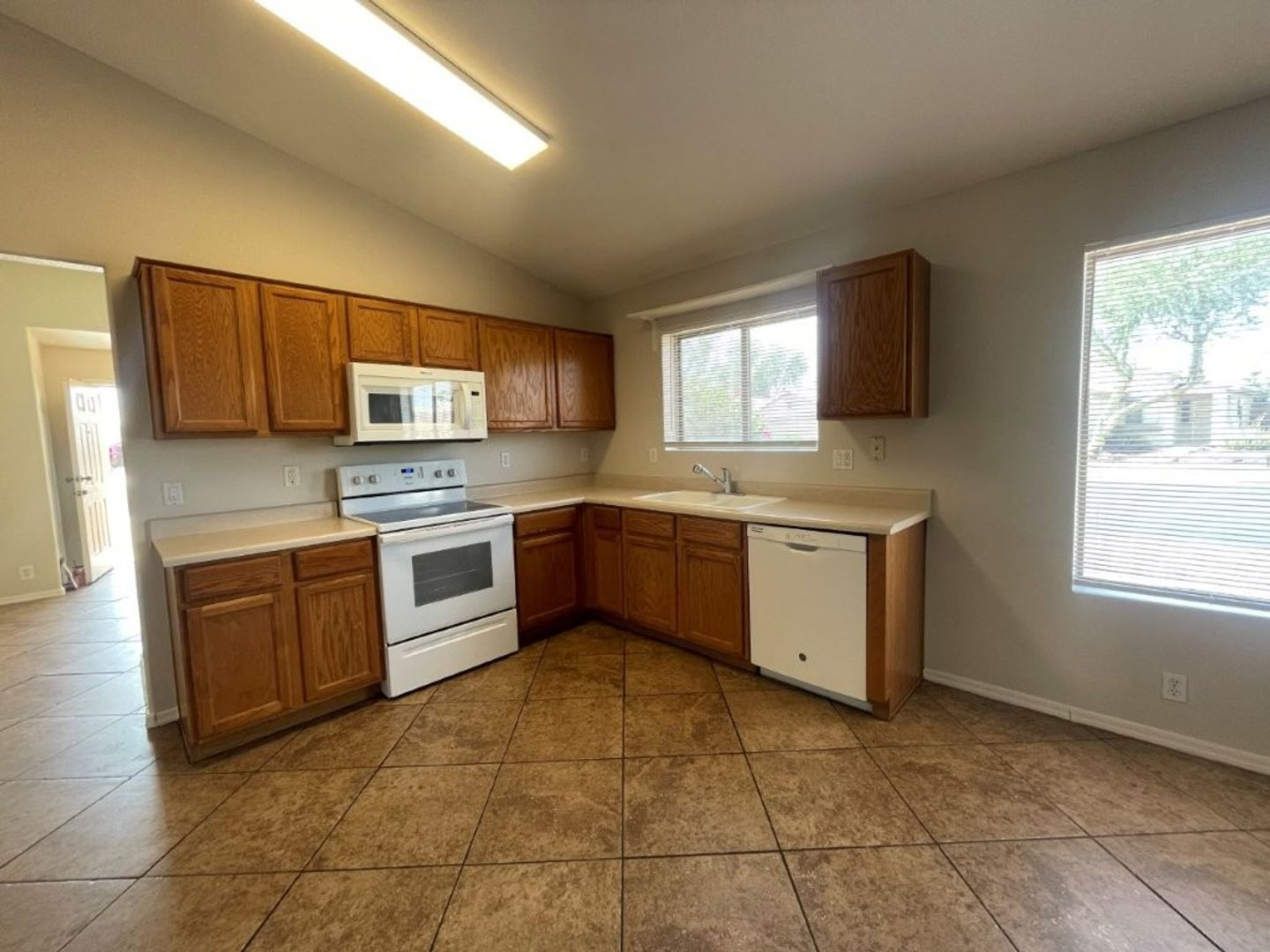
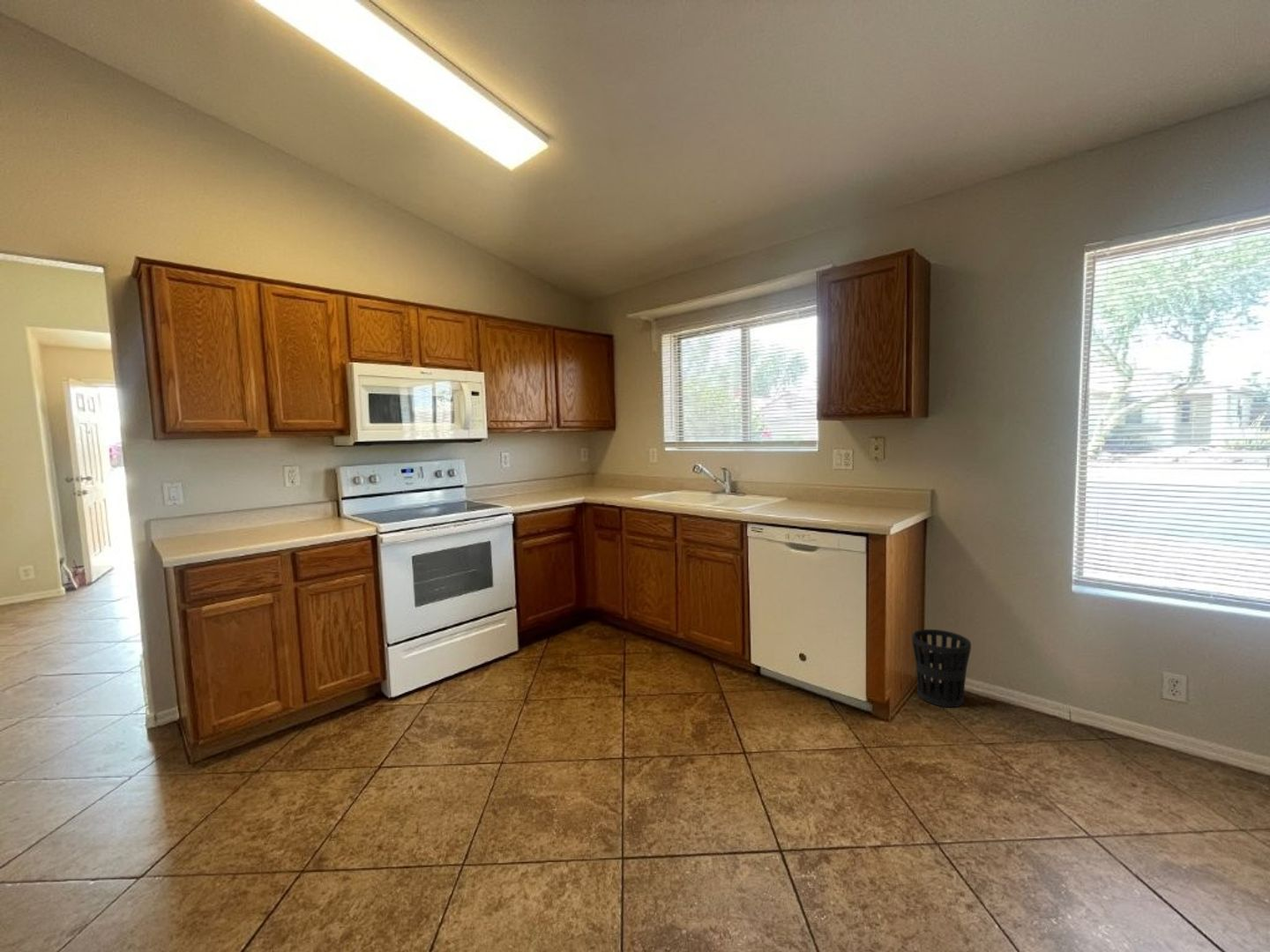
+ wastebasket (941, 667)
